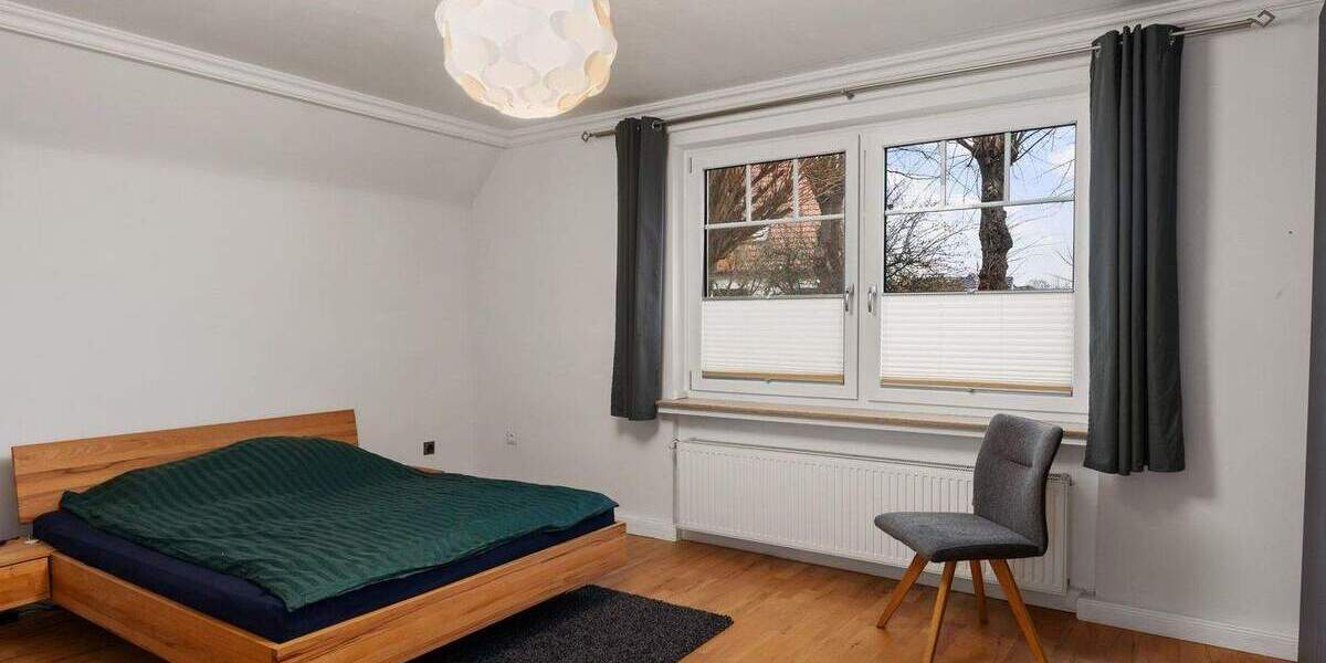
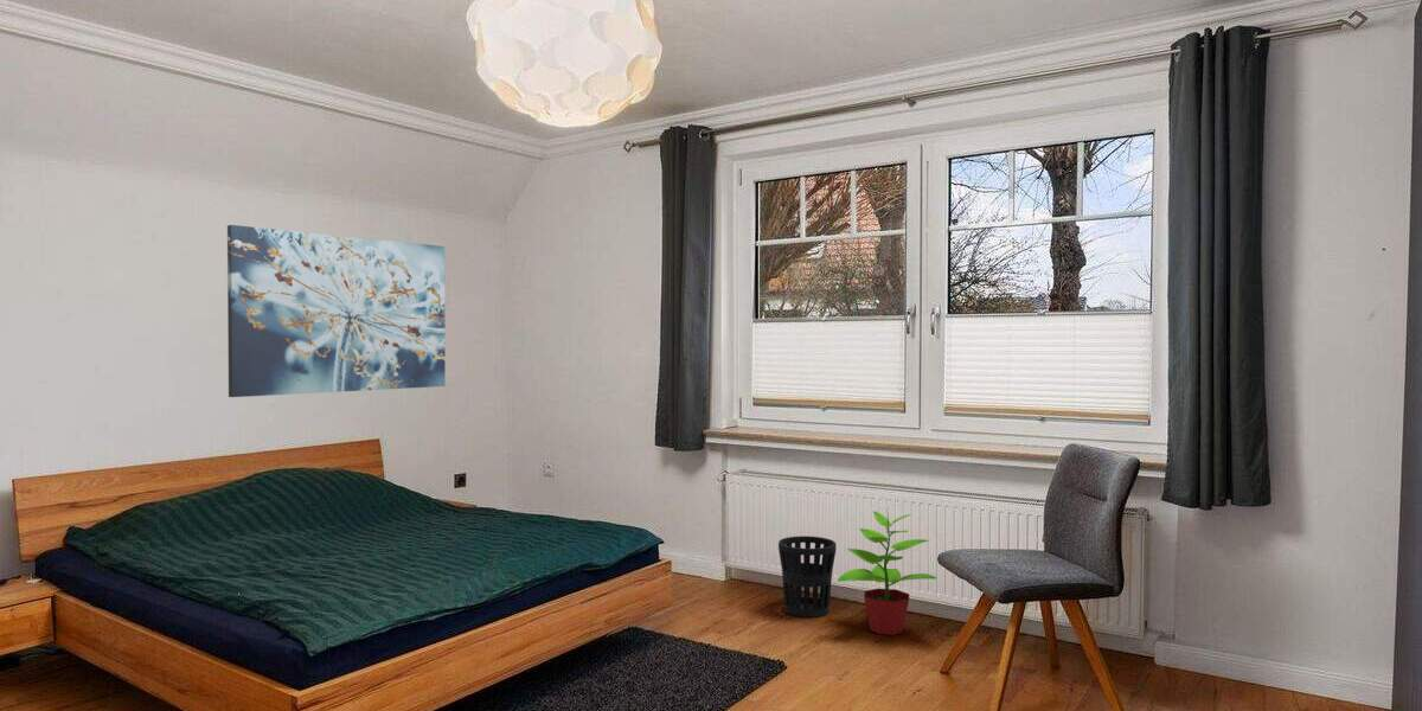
+ wall art (347, 314)
+ potted plant (890, 569)
+ wastebasket (807, 576)
